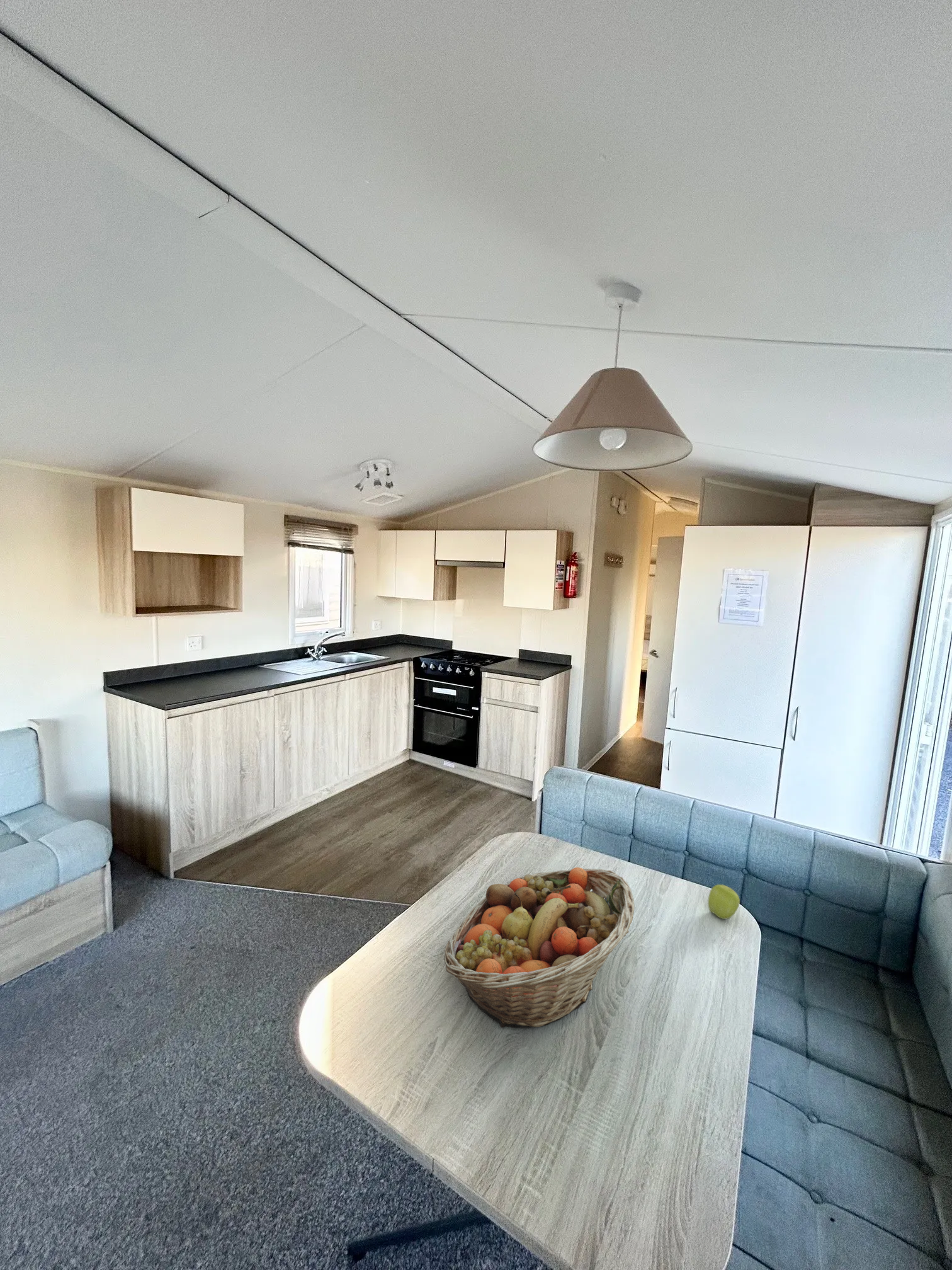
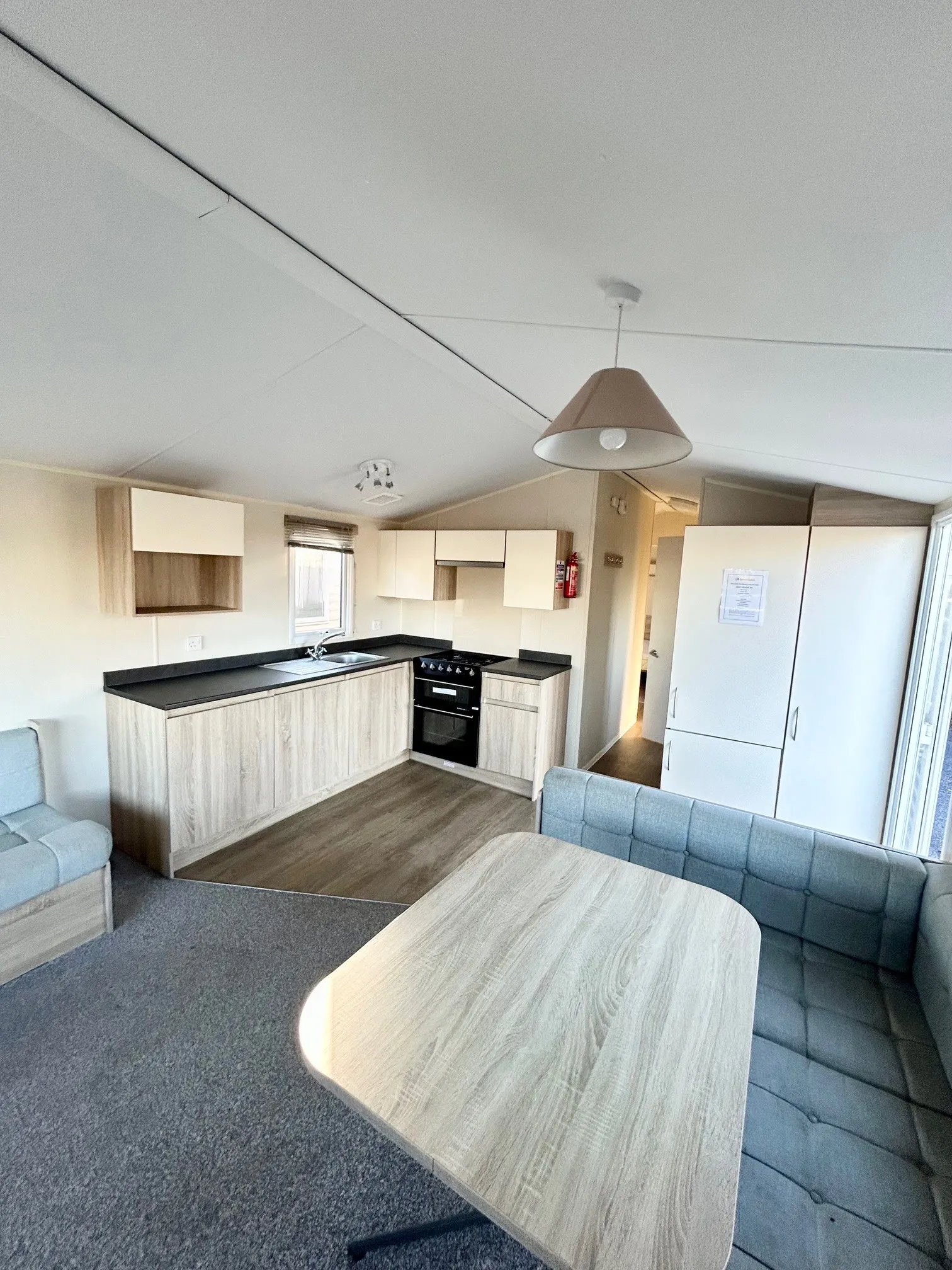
- fruit basket (541, 933)
- apple (723, 901)
